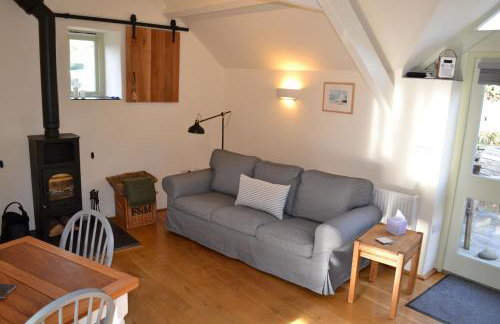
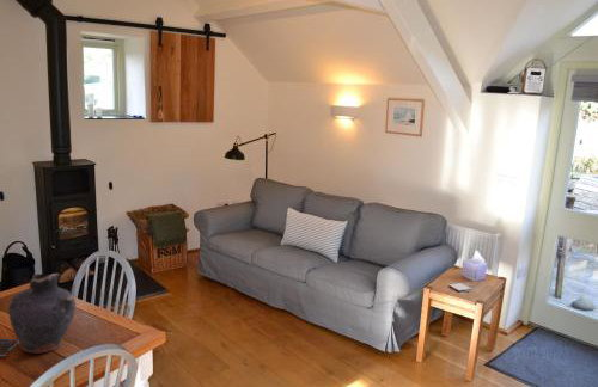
+ vase (43, 309)
